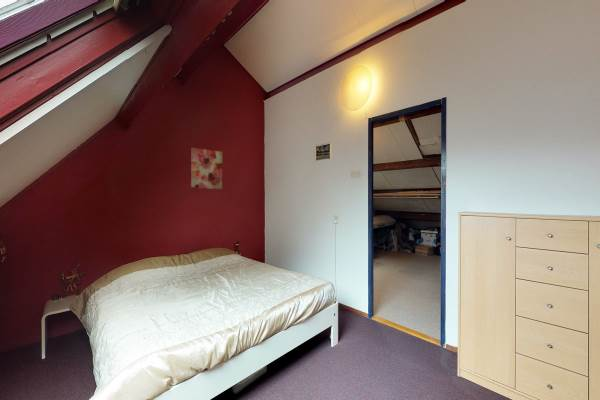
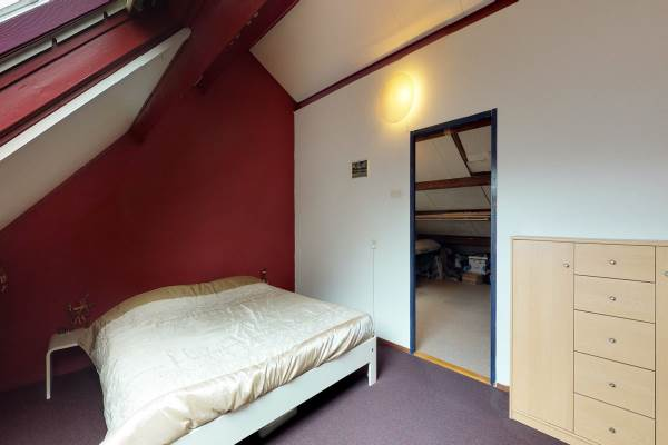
- wall art (207, 169)
